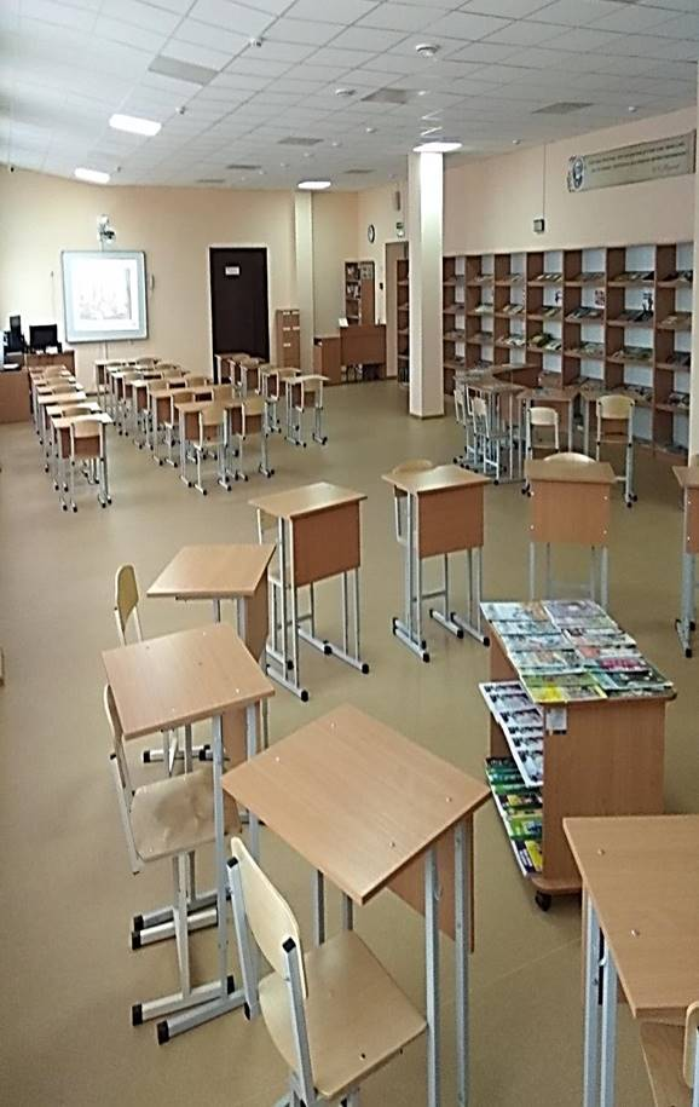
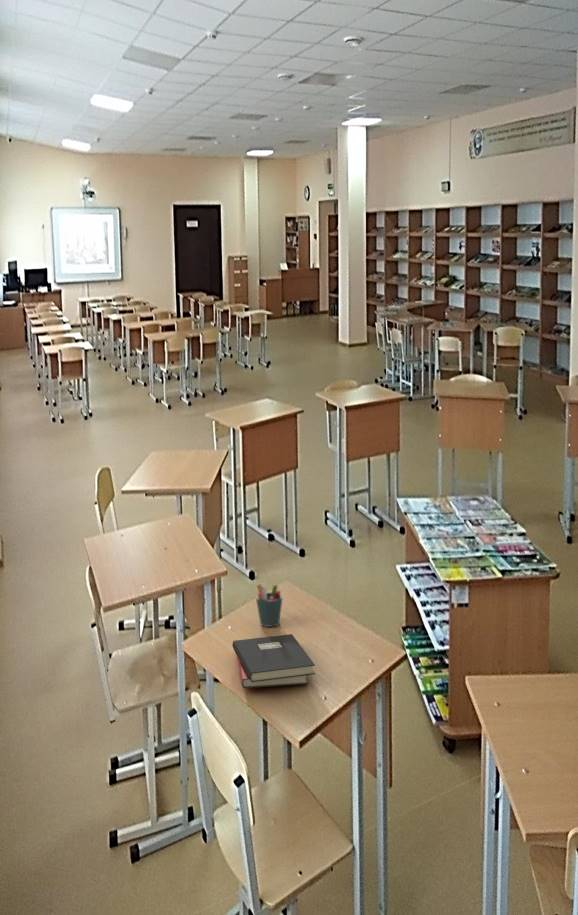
+ pen holder (269, 602)
+ hardback book (272, 661)
